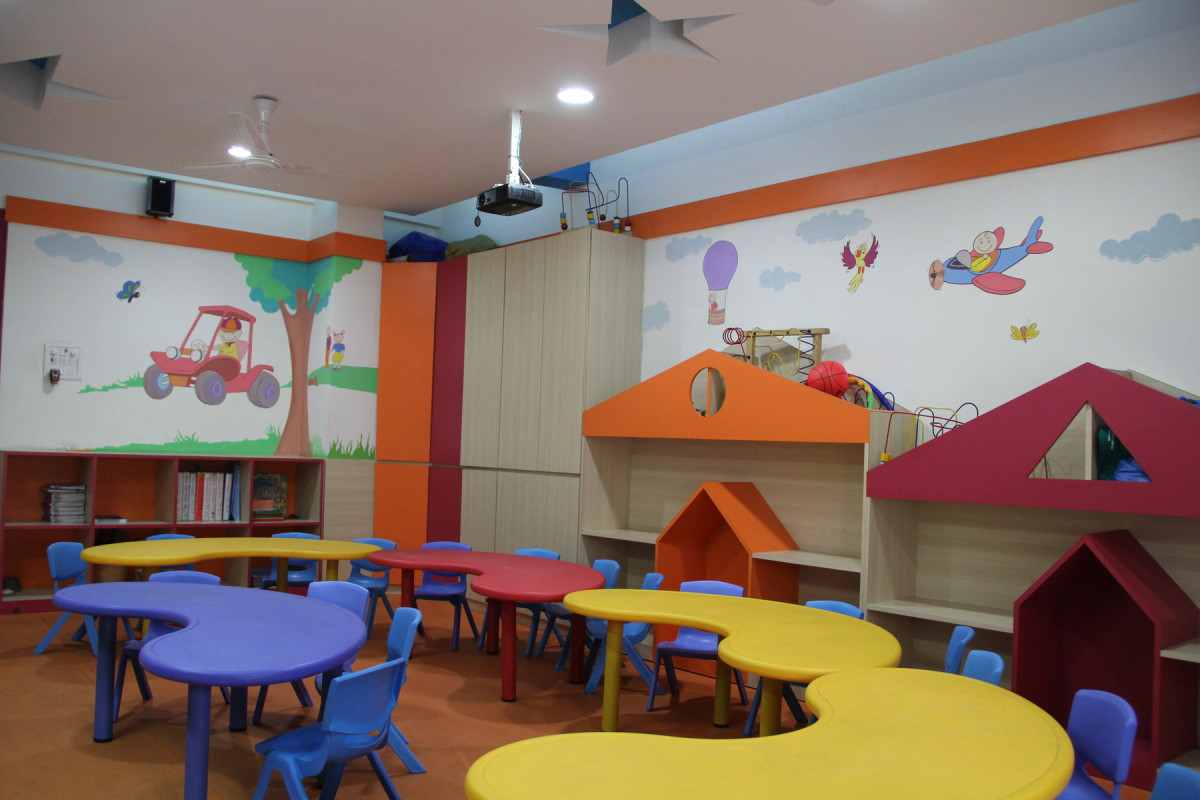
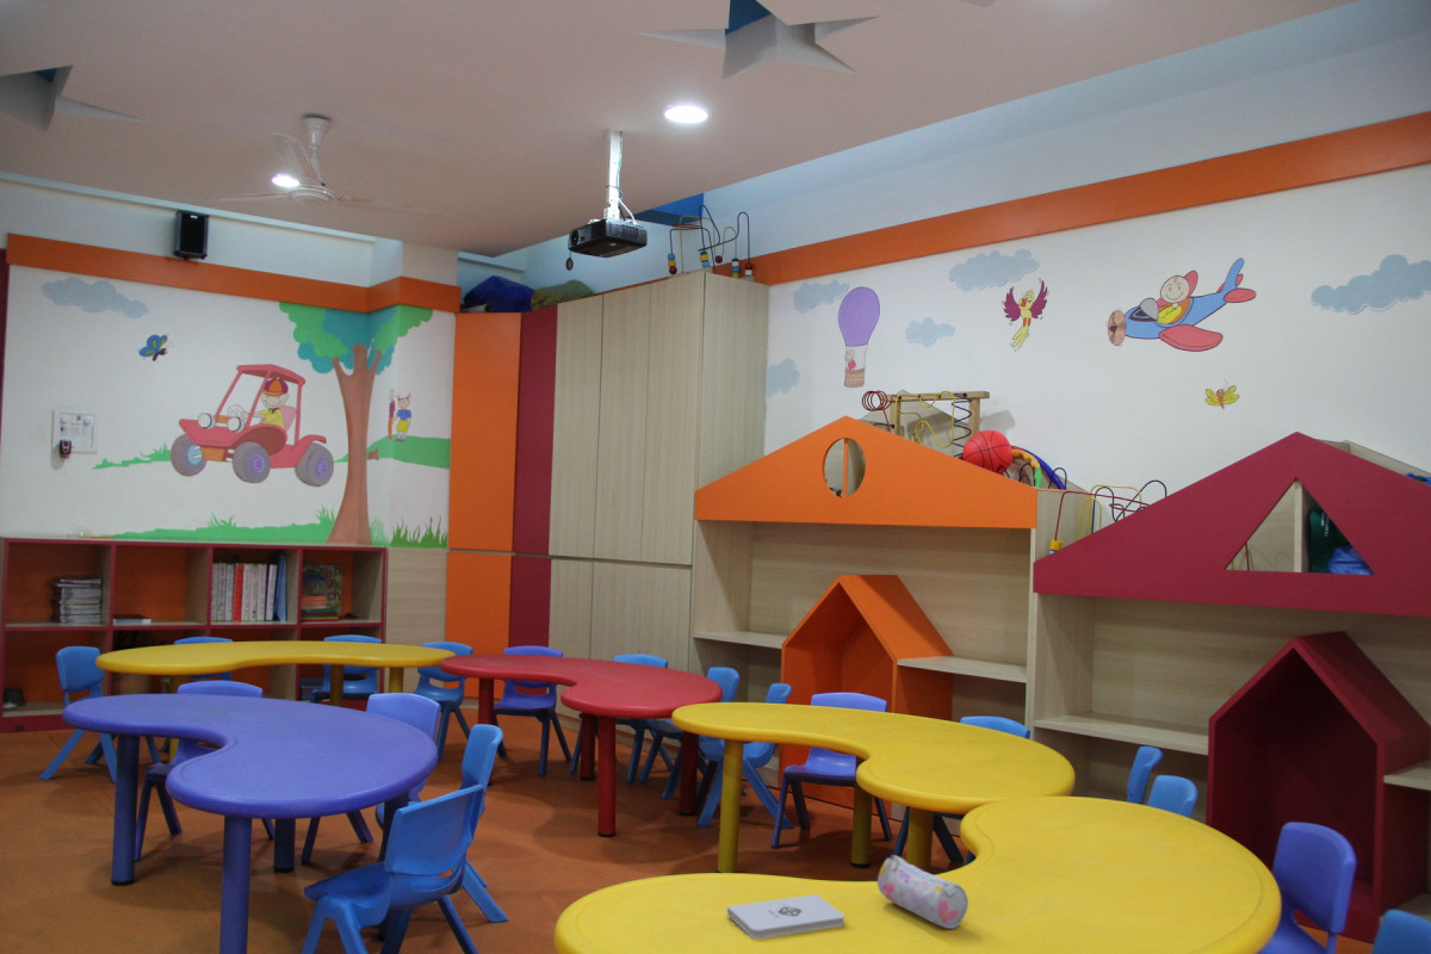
+ notepad (786, 915)
+ pencil case (921, 890)
